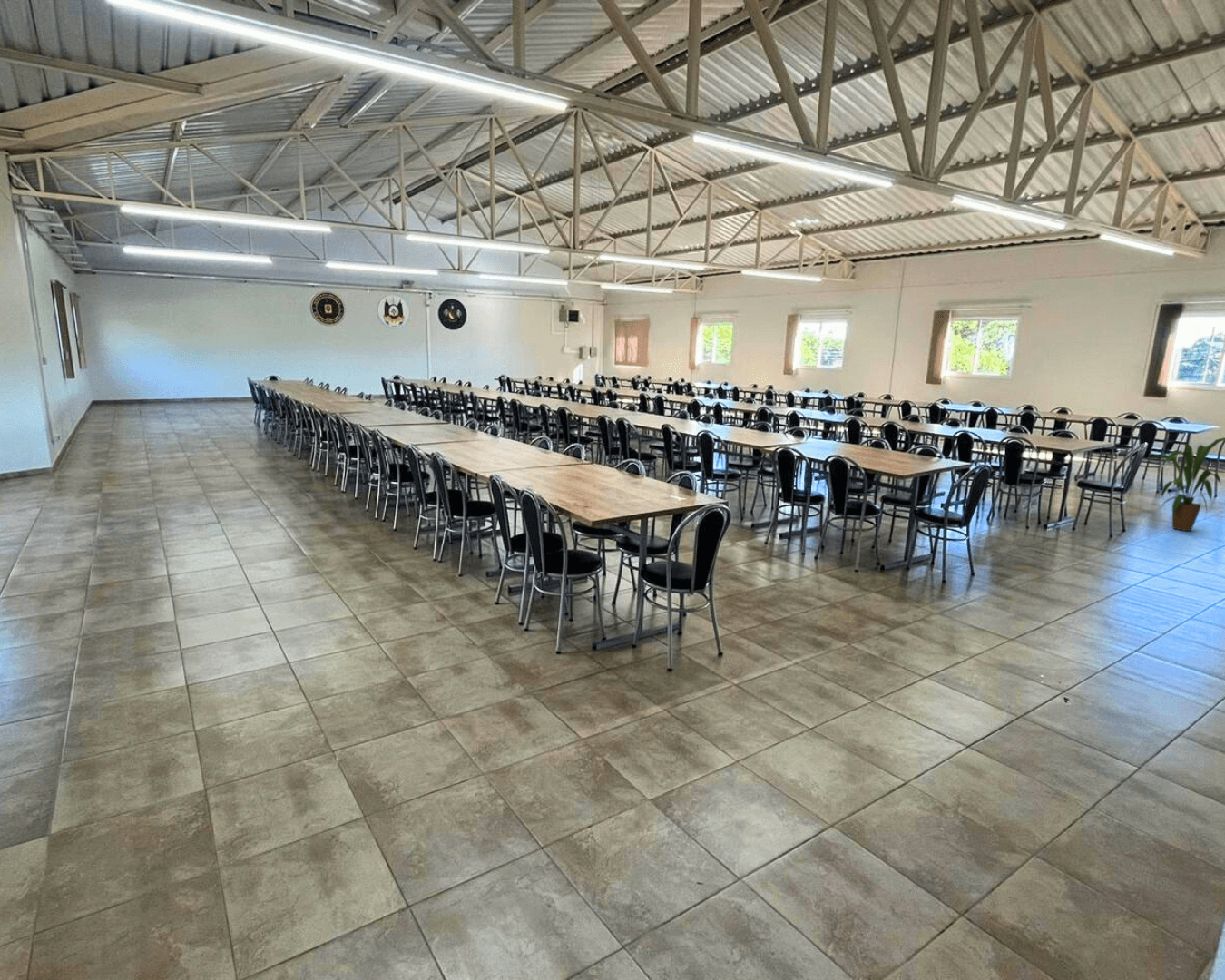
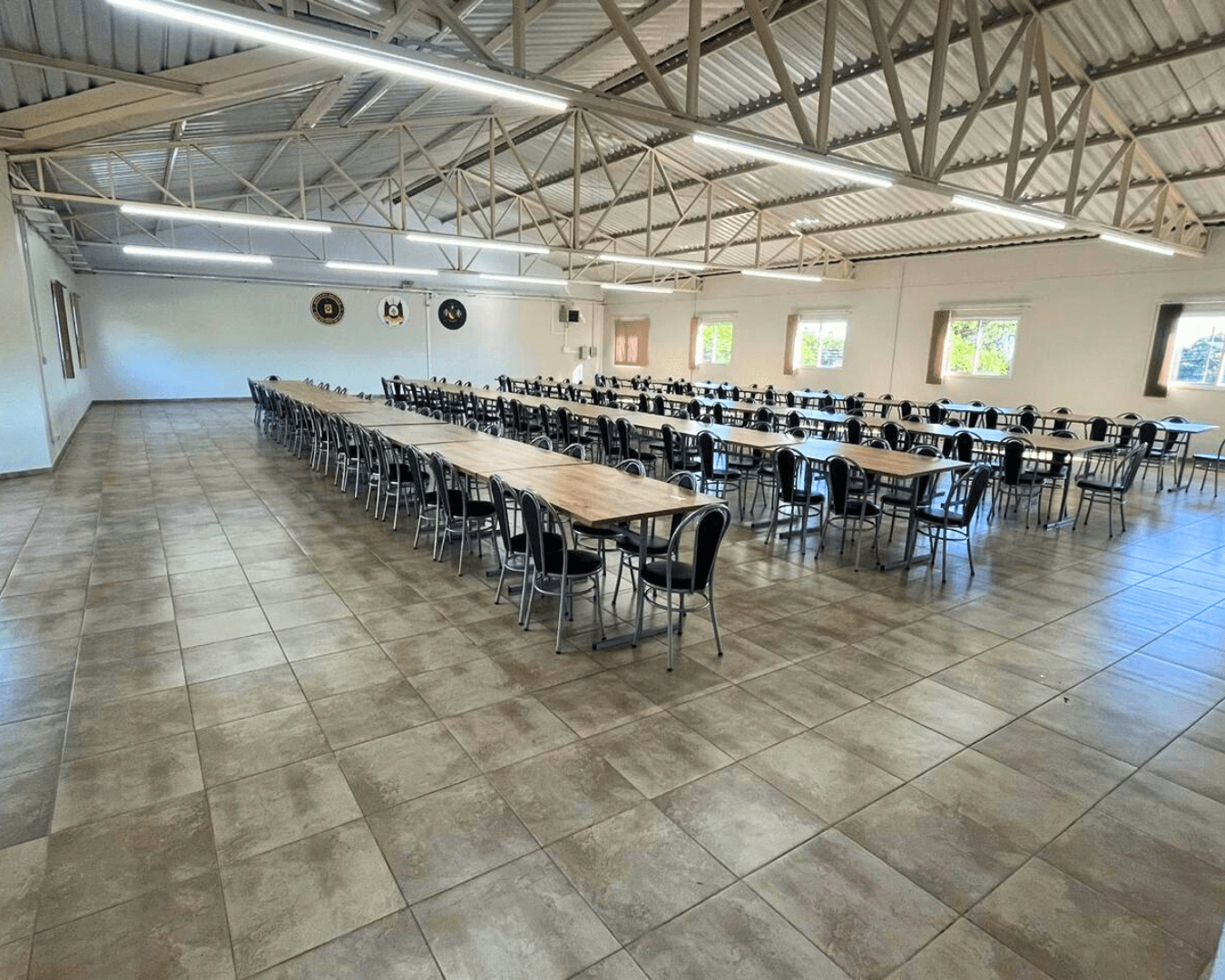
- house plant (1181, 481)
